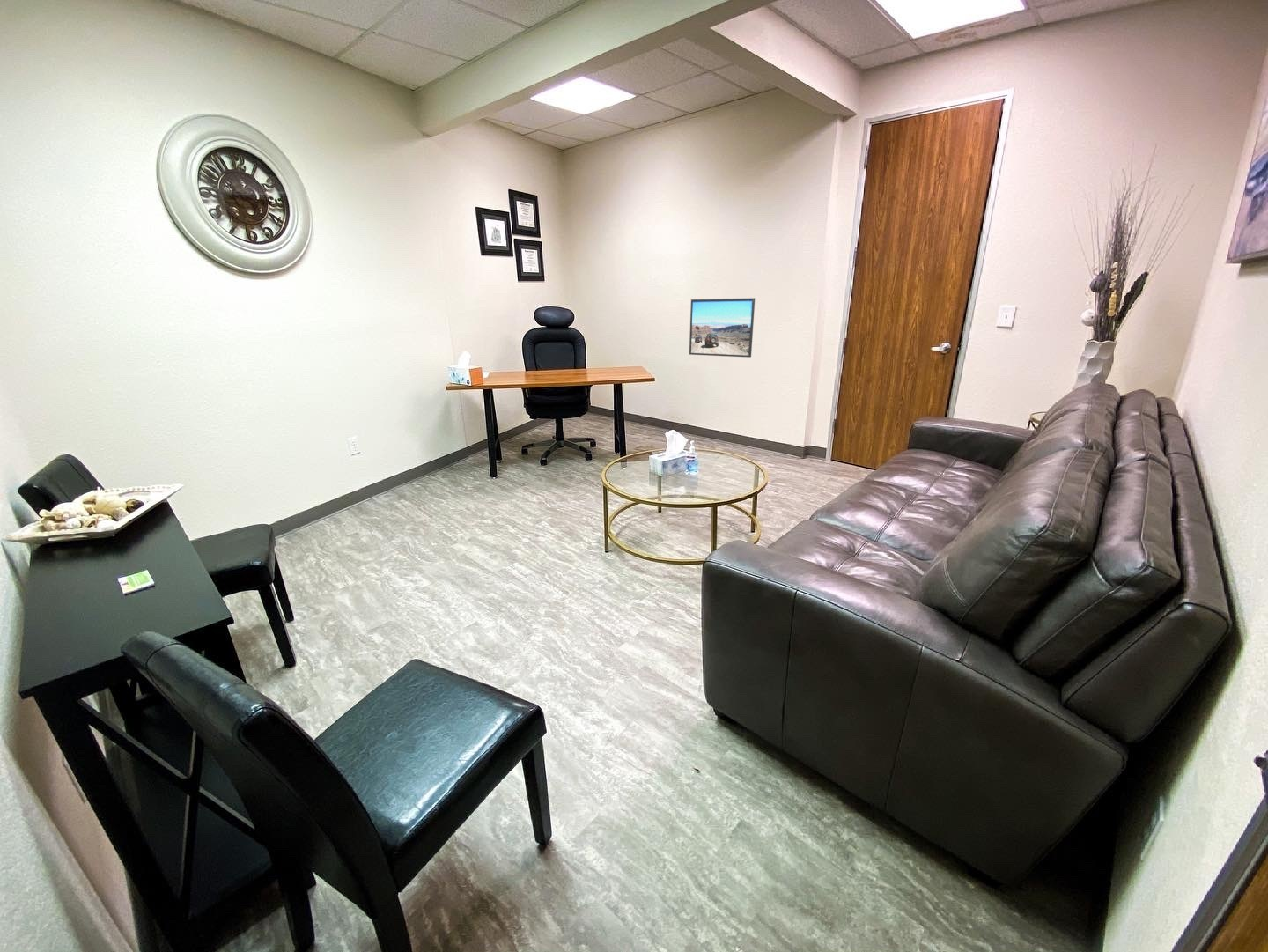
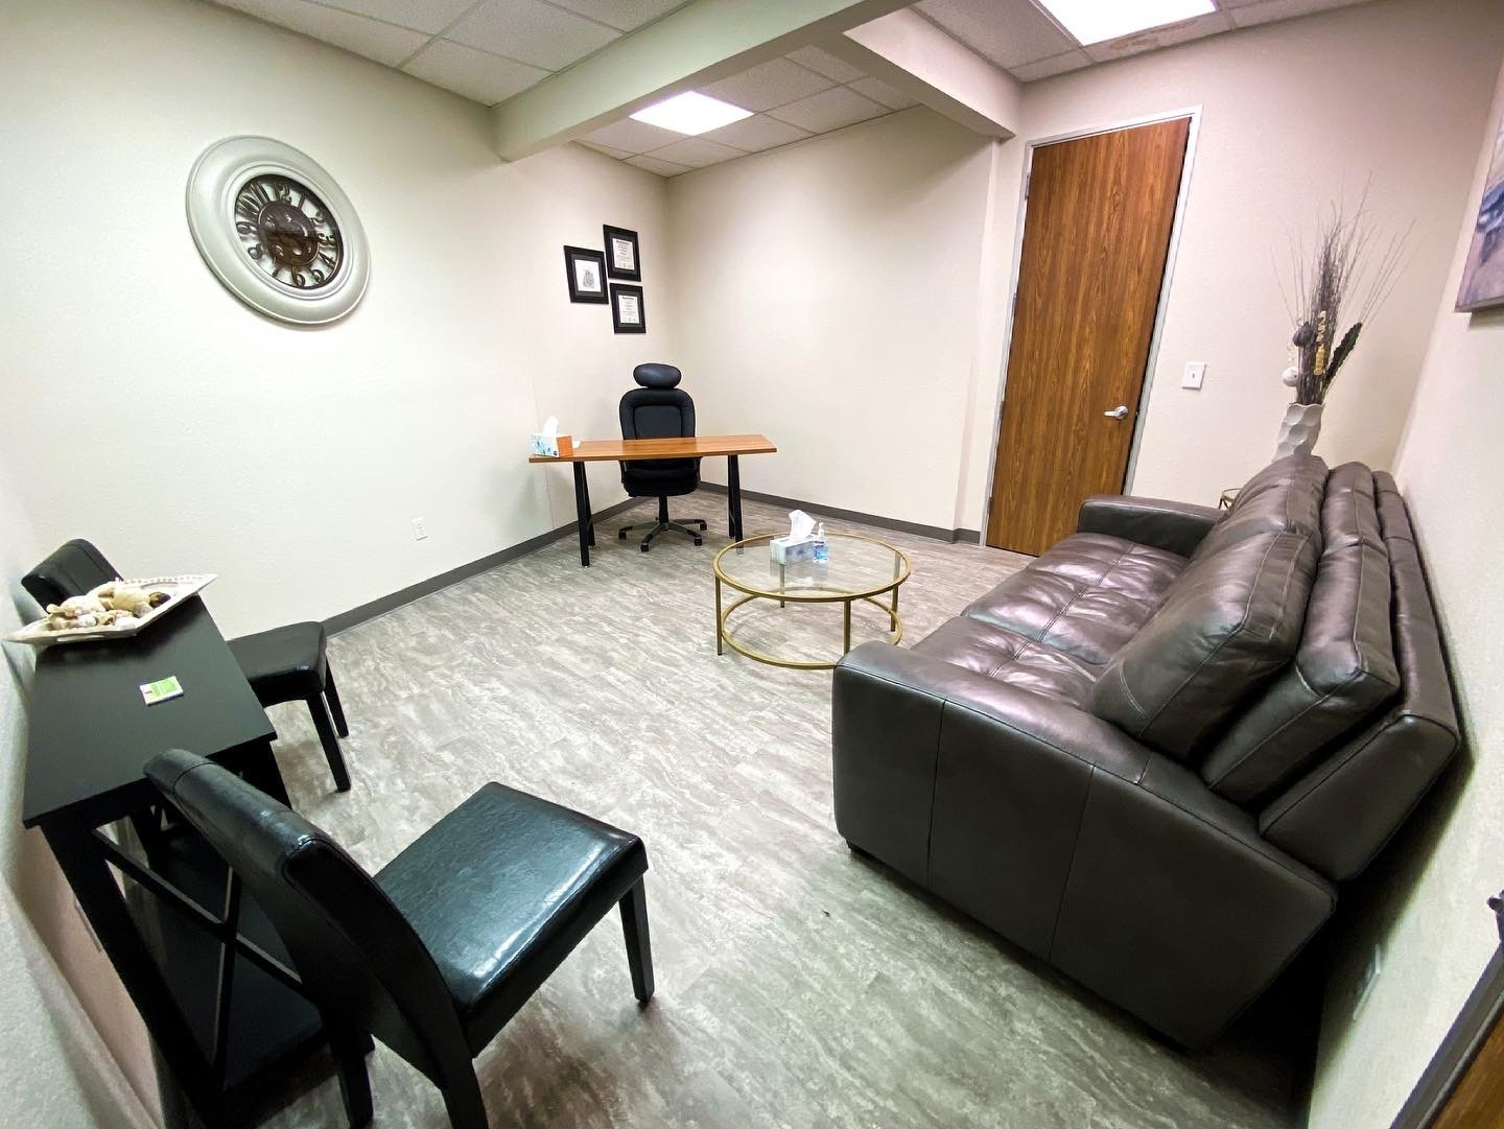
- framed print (720, 328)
